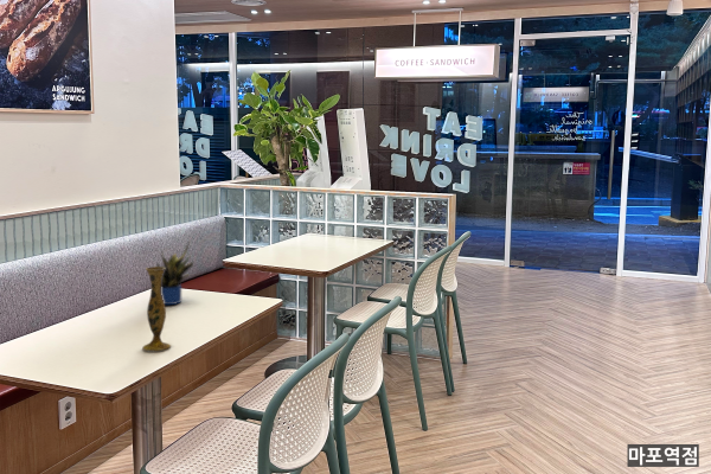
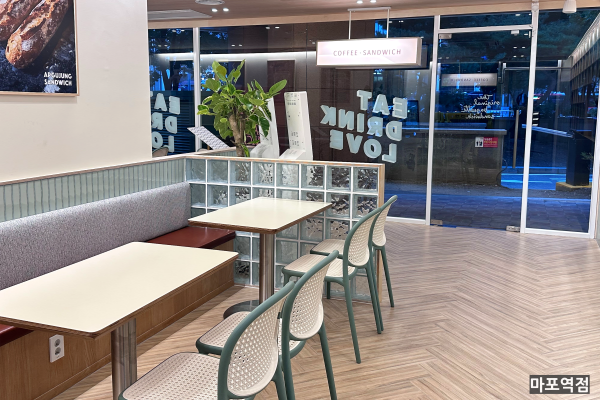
- vase (155, 308)
- potted plant (175, 270)
